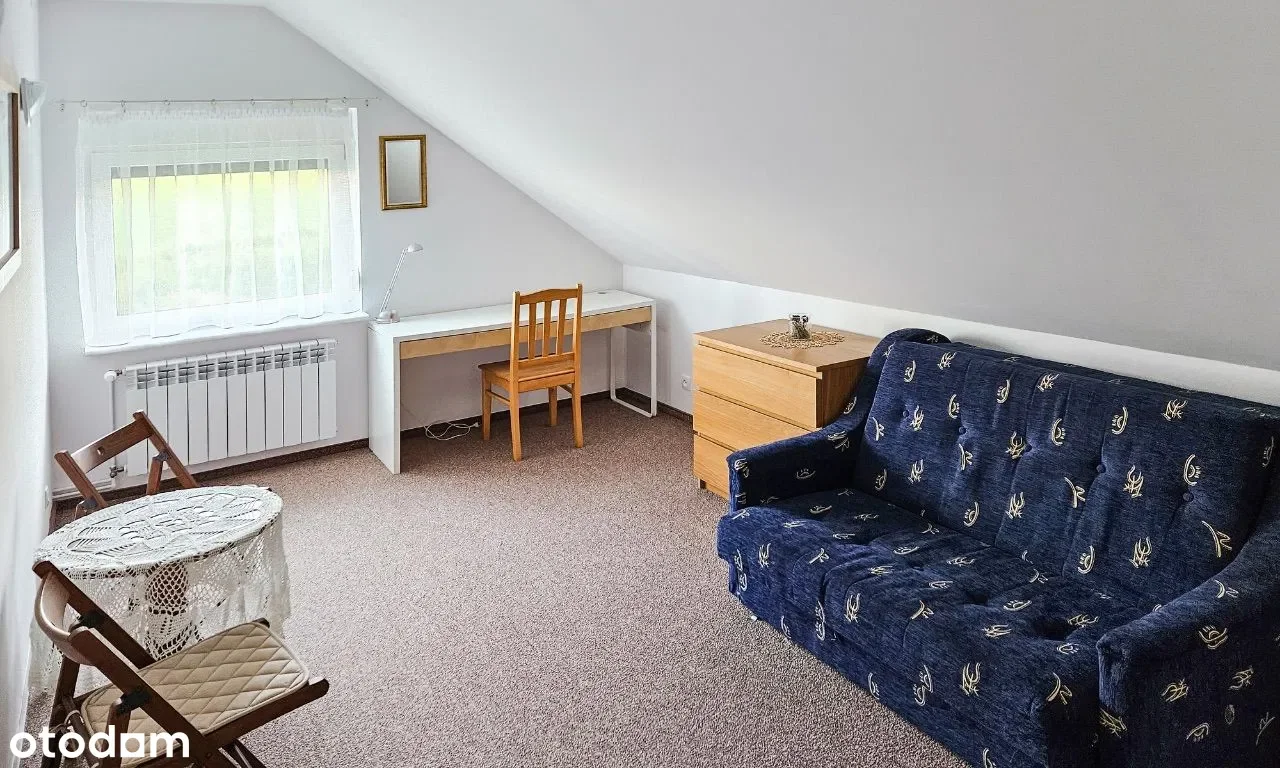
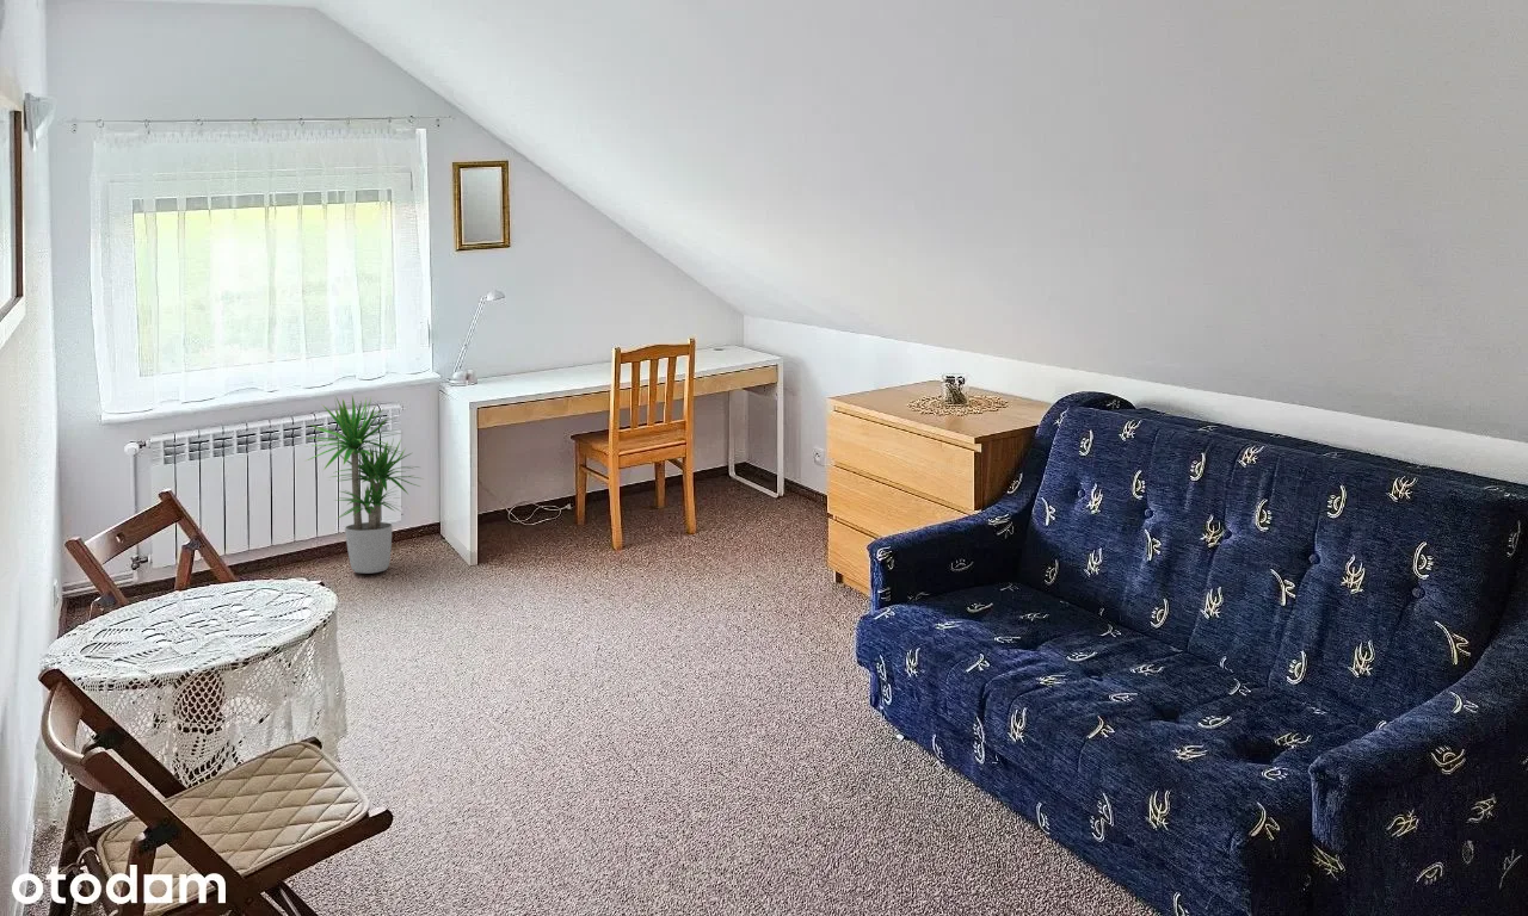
+ potted plant (364, 481)
